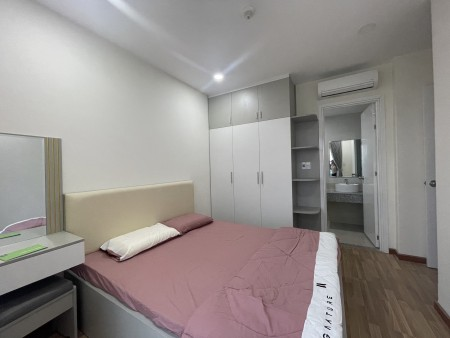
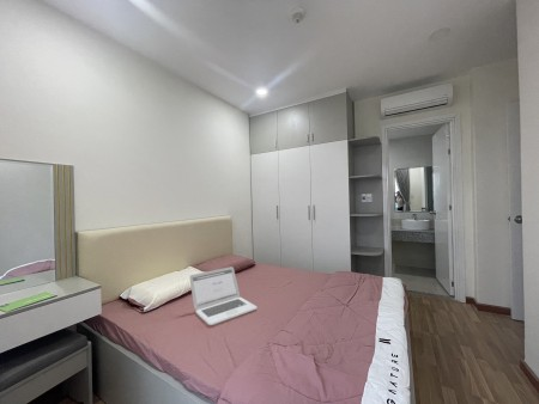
+ laptop (223, 292)
